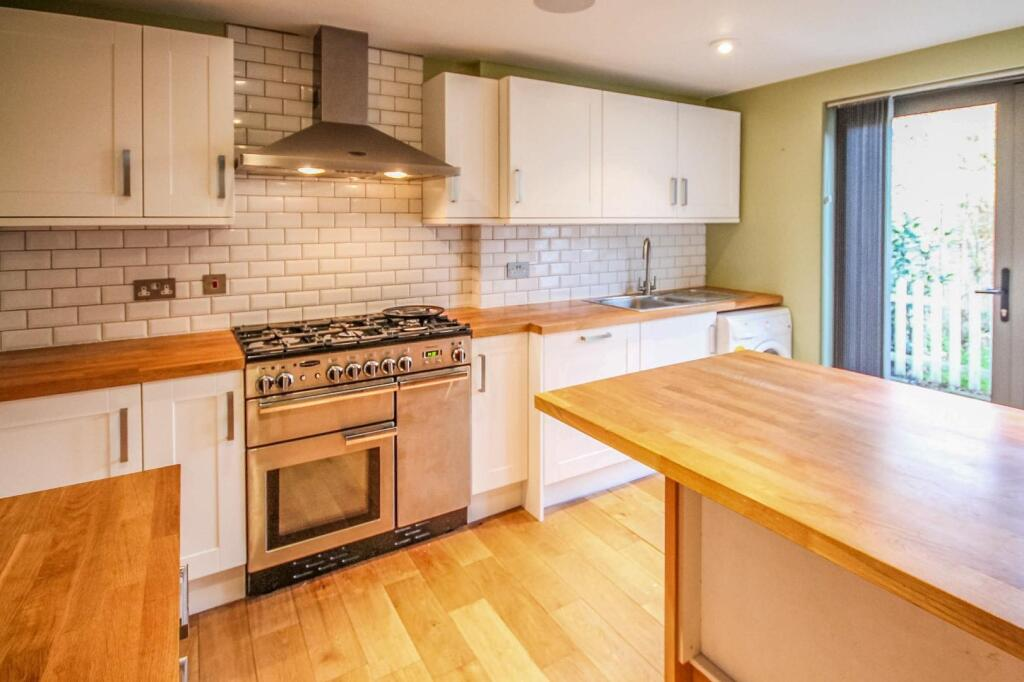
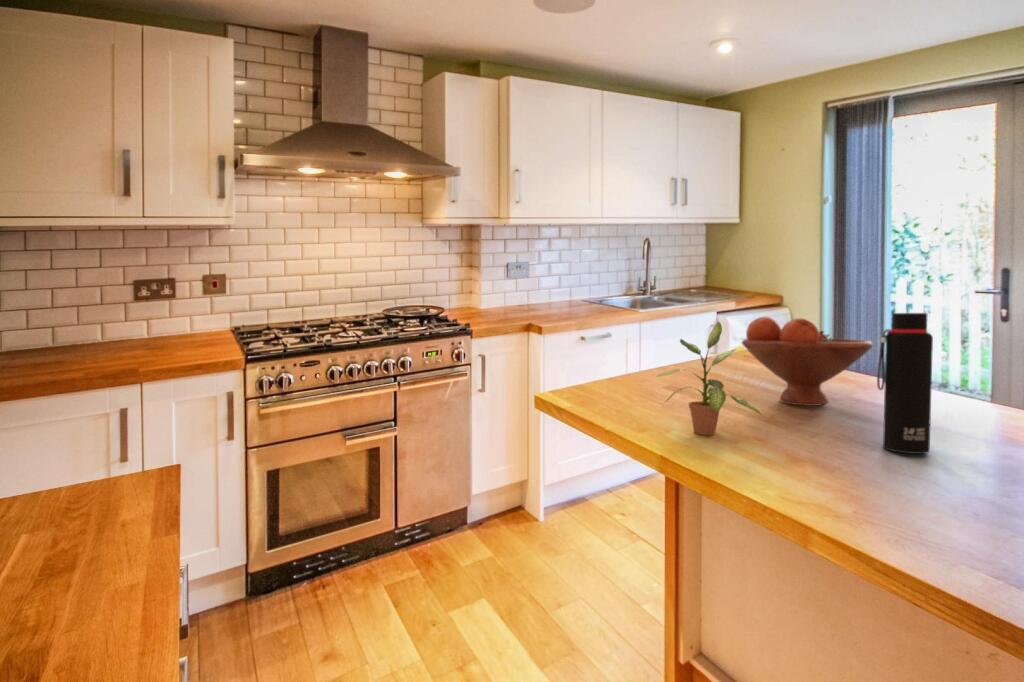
+ potted plant (713, 379)
+ fruit bowl (804, 360)
+ water bottle (903, 381)
